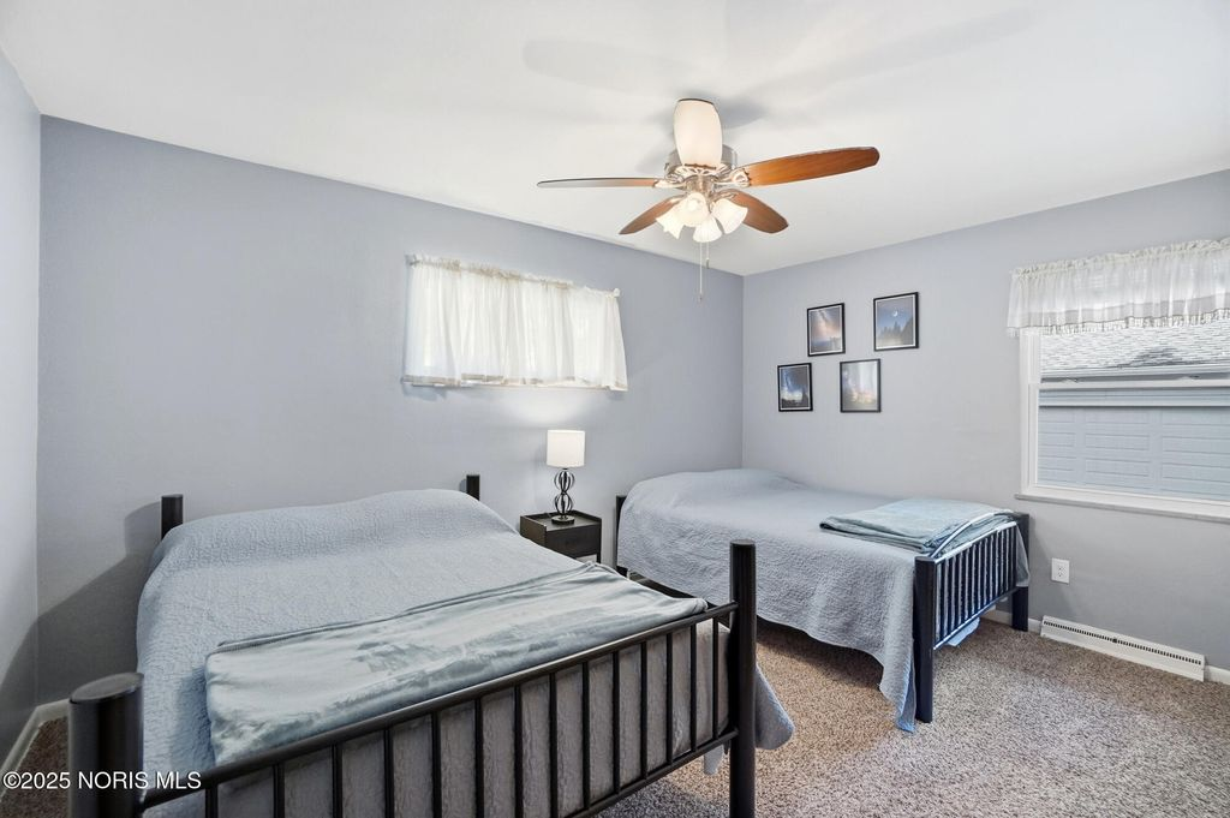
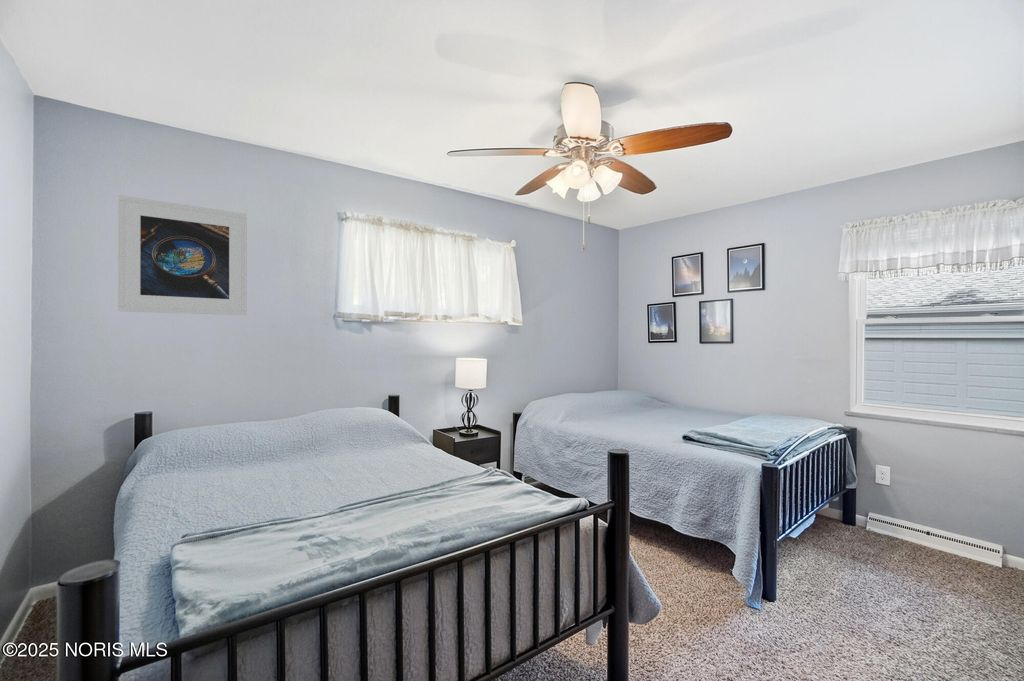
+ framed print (186, 259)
